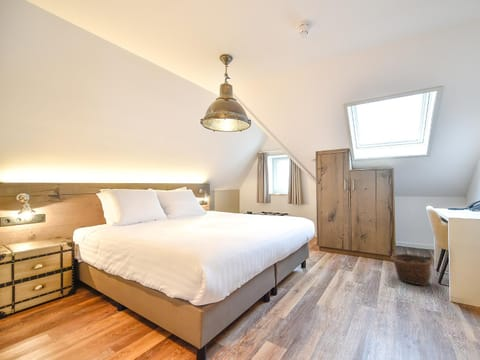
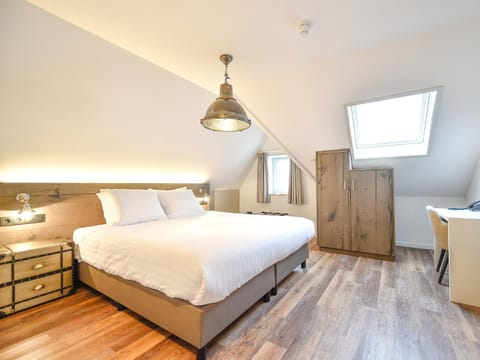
- basket (411, 268)
